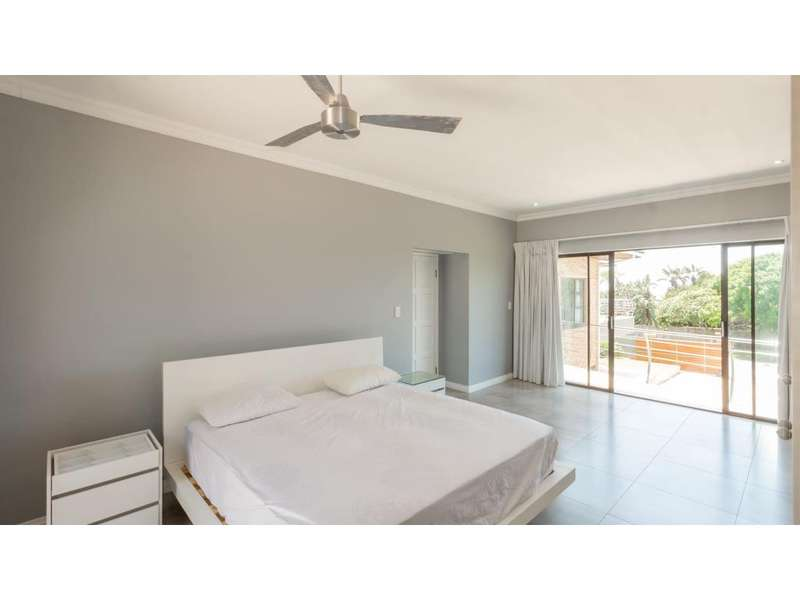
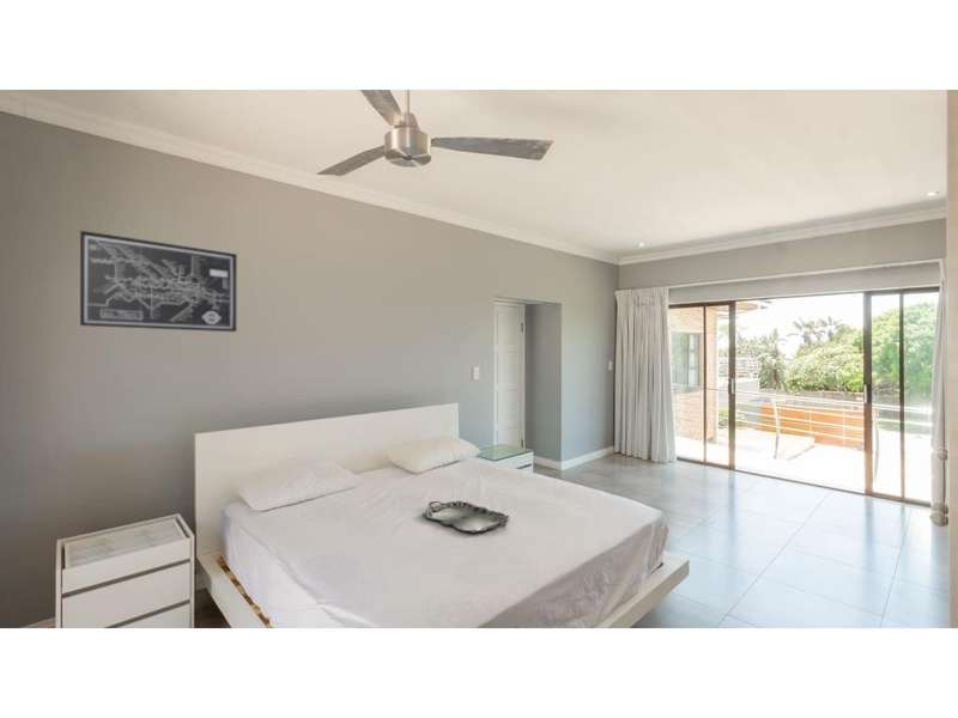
+ wall art (165, 286)
+ serving tray (465, 515)
